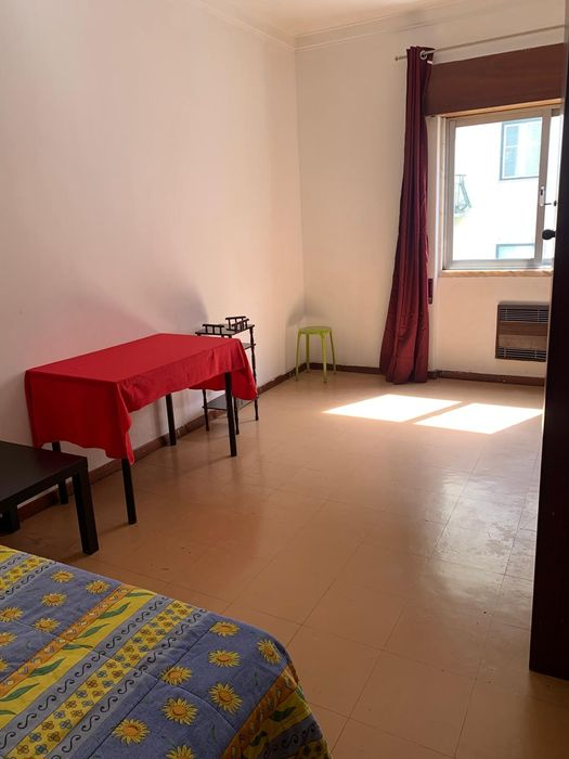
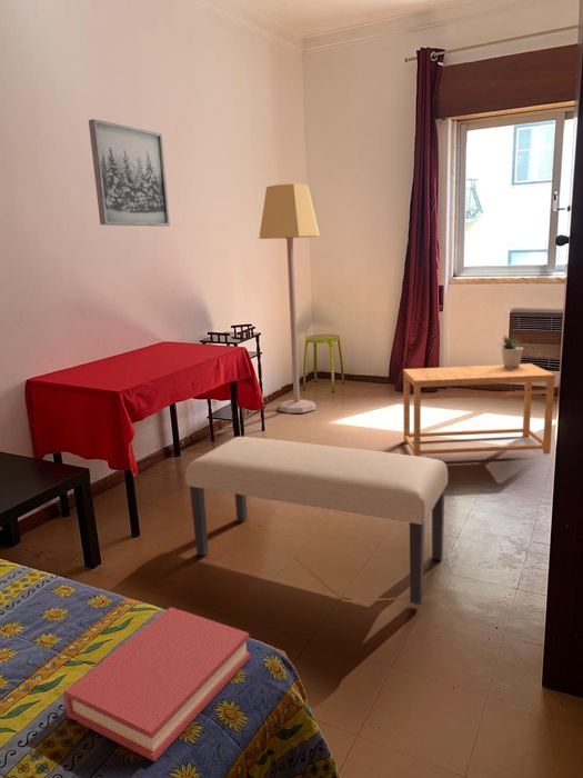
+ bench (314, 506)
+ lamp (292, 301)
+ side table (474, 396)
+ hardback book (162, 672)
+ wall art (132, 177)
+ potted plant (511, 349)
